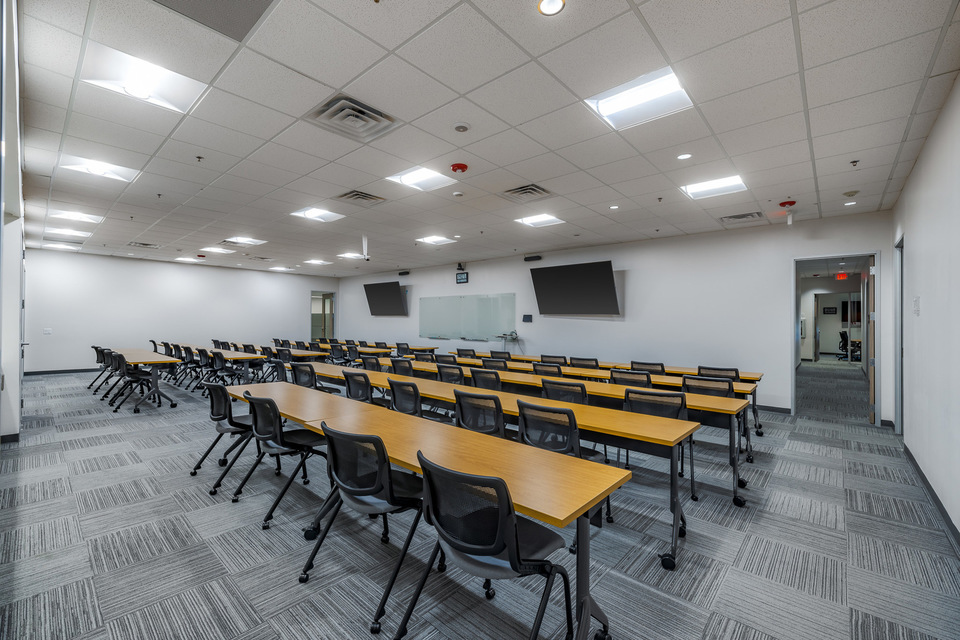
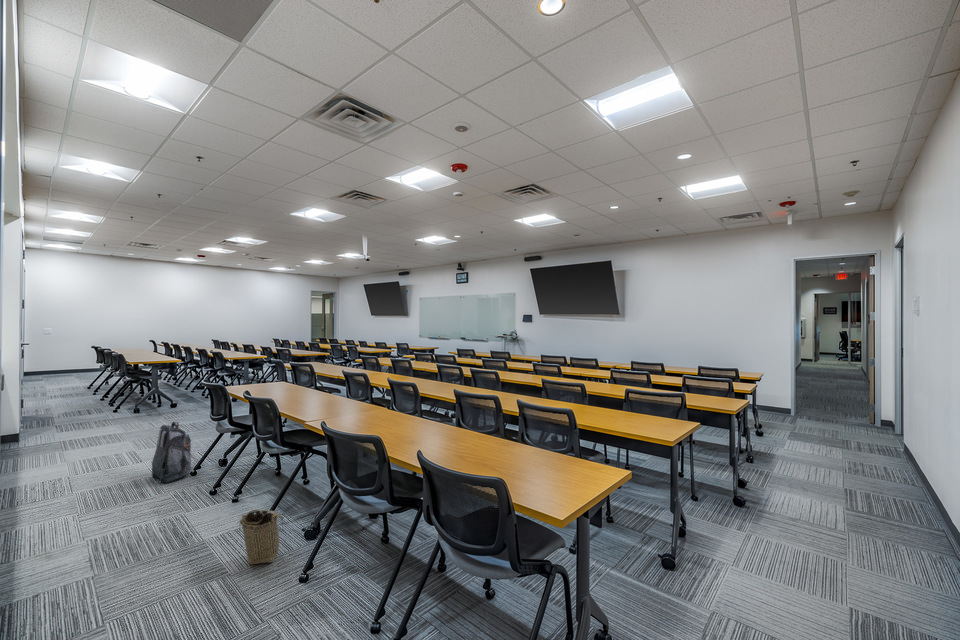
+ basket (263, 533)
+ backpack (169, 449)
